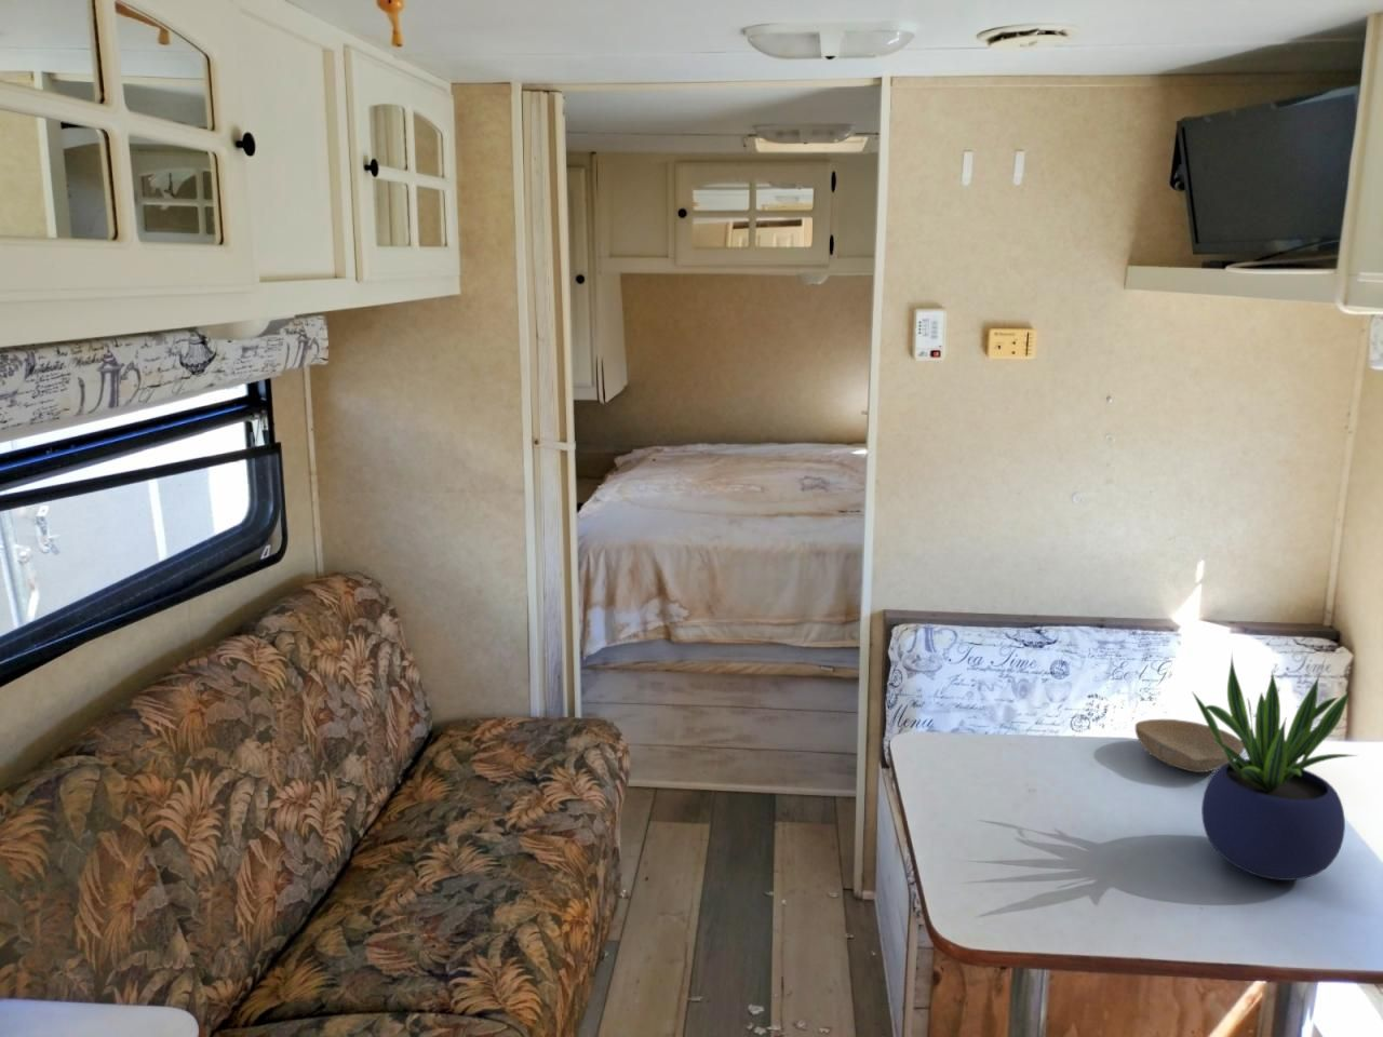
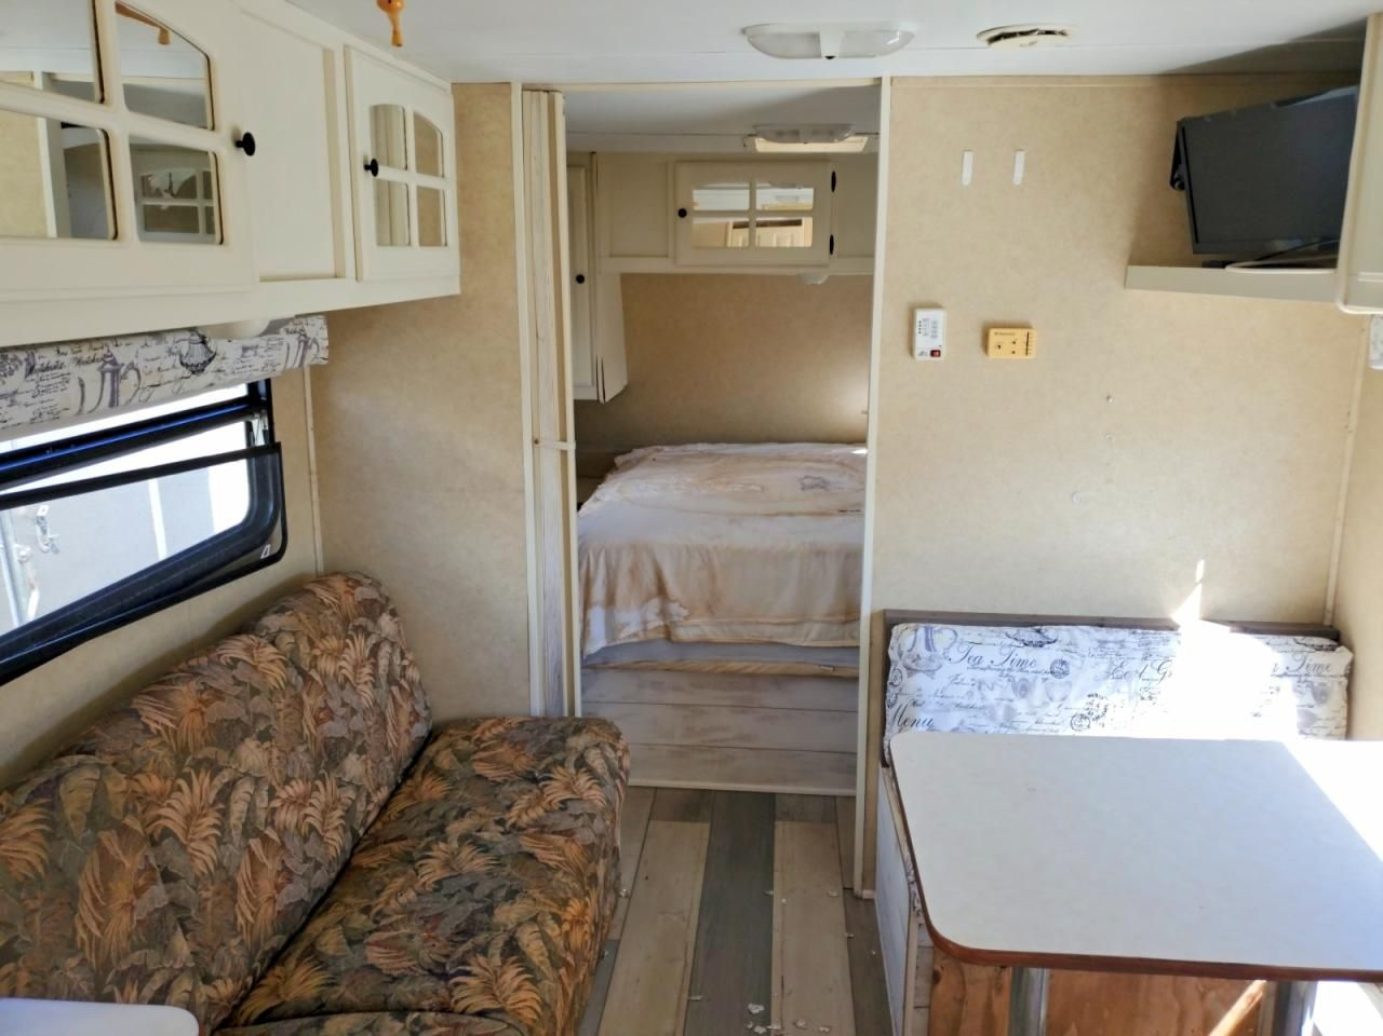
- bowl (1190, 747)
- potted plant (1268, 771)
